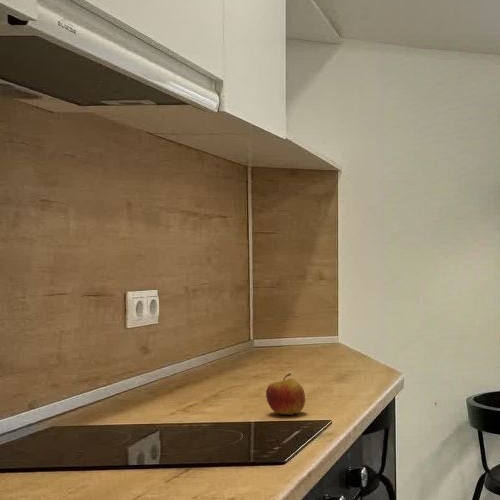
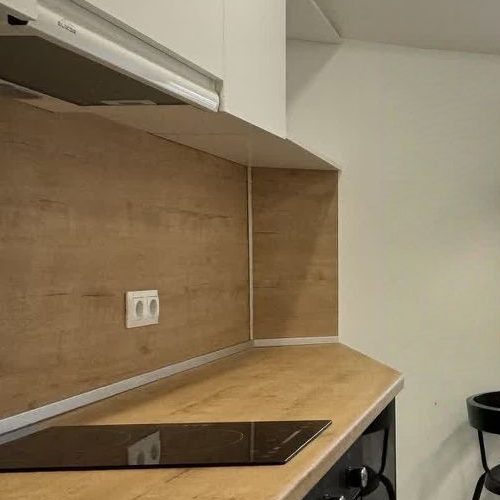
- apple (285, 393)
